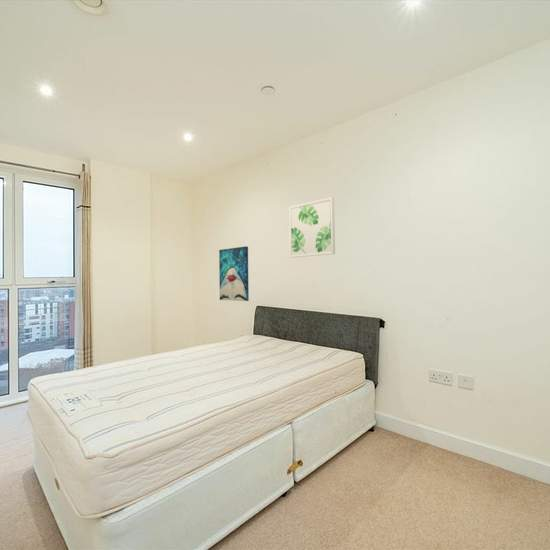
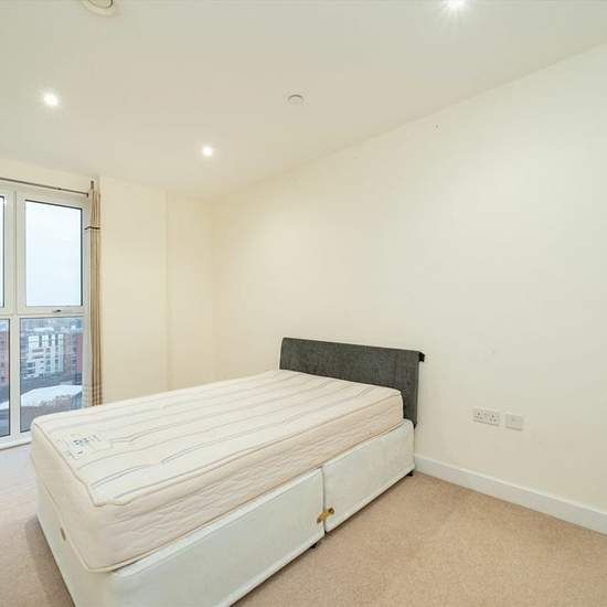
- wall art (310, 229)
- wall art (233, 274)
